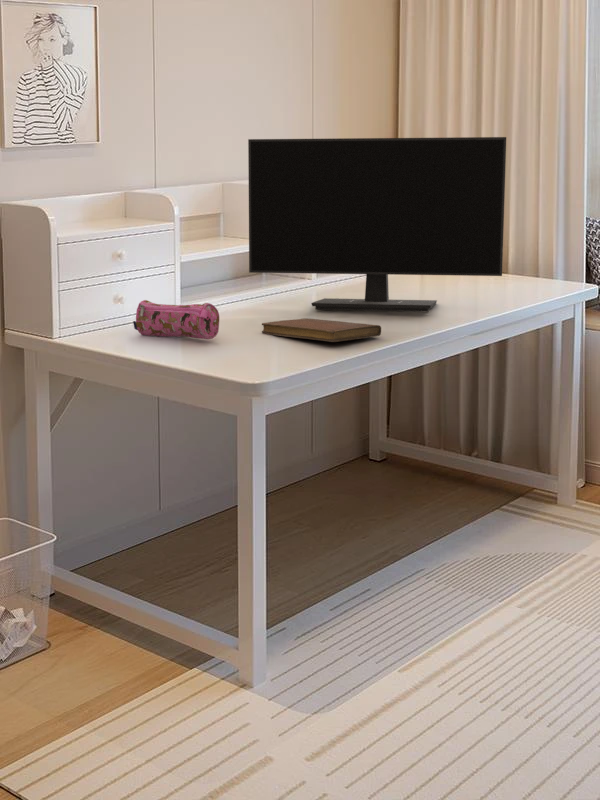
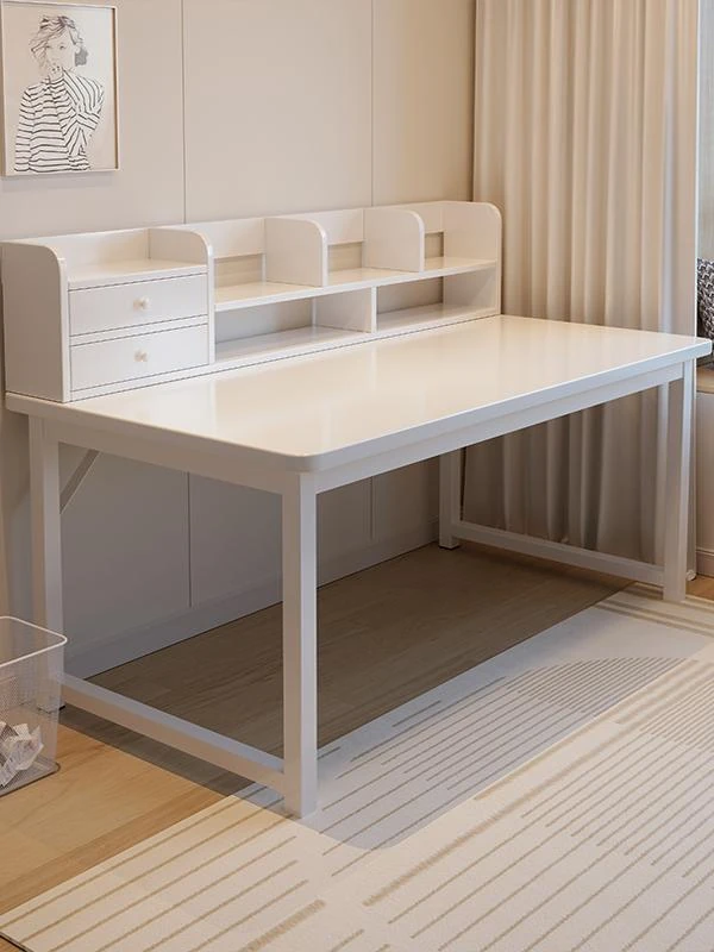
- monitor (376, 224)
- pencil case (177, 319)
- notebook (320, 329)
